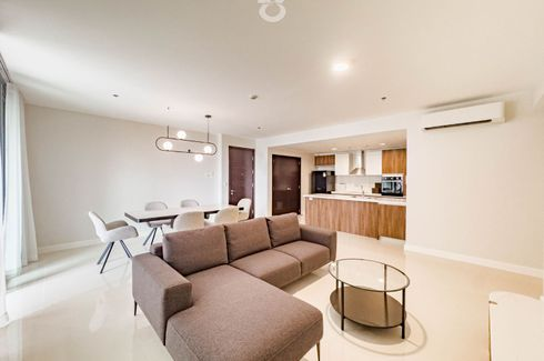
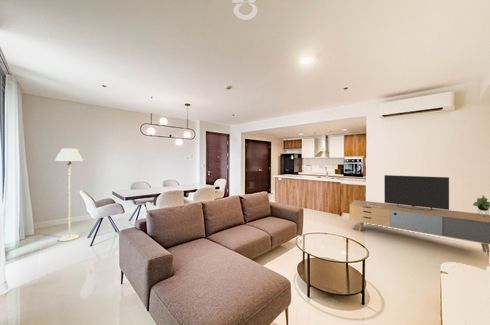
+ media console (414, 208)
+ floor lamp (69, 193)
